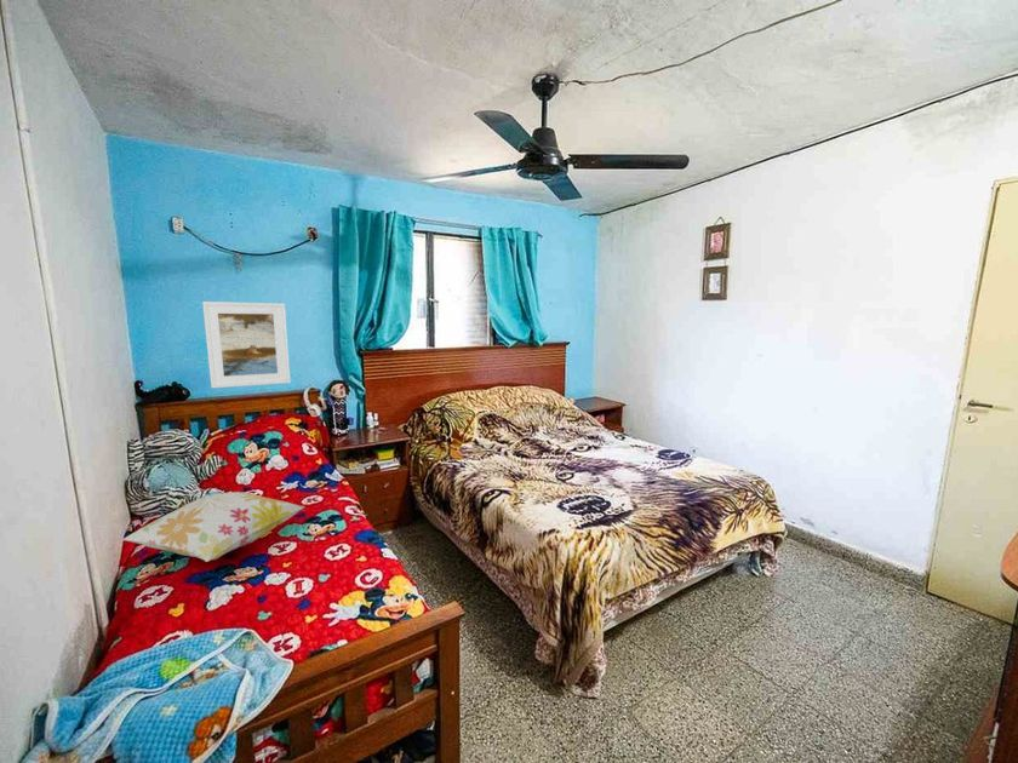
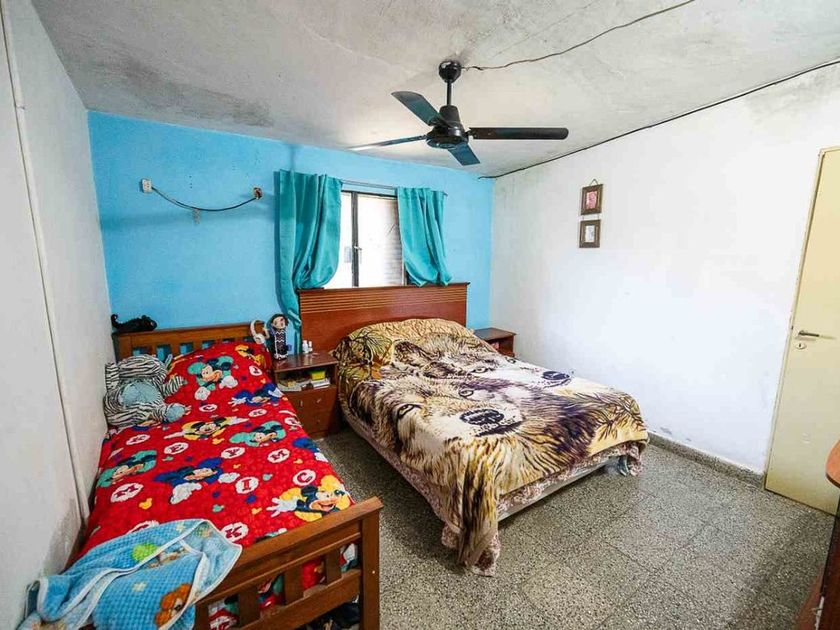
- decorative pillow (219, 522)
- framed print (248, 344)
